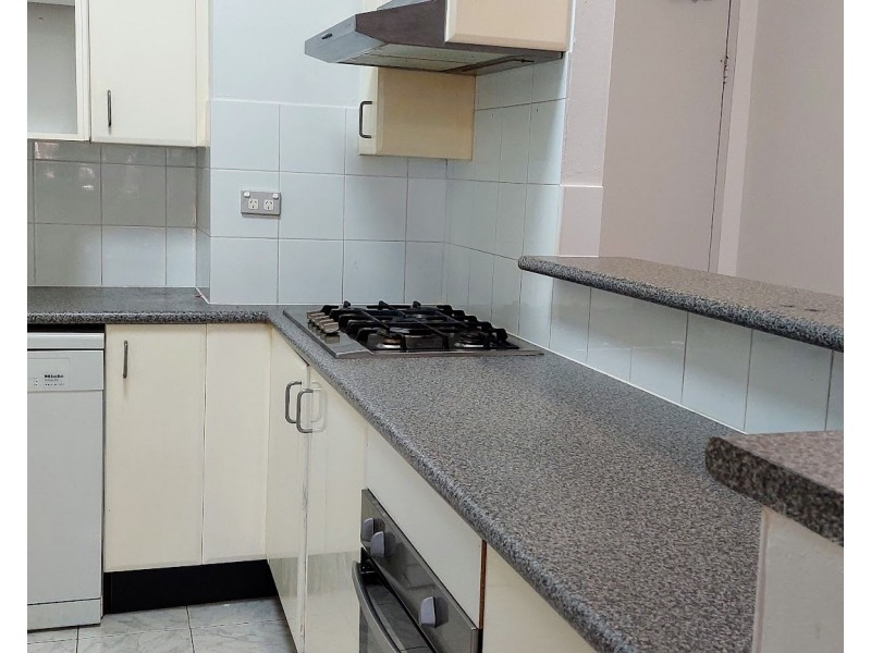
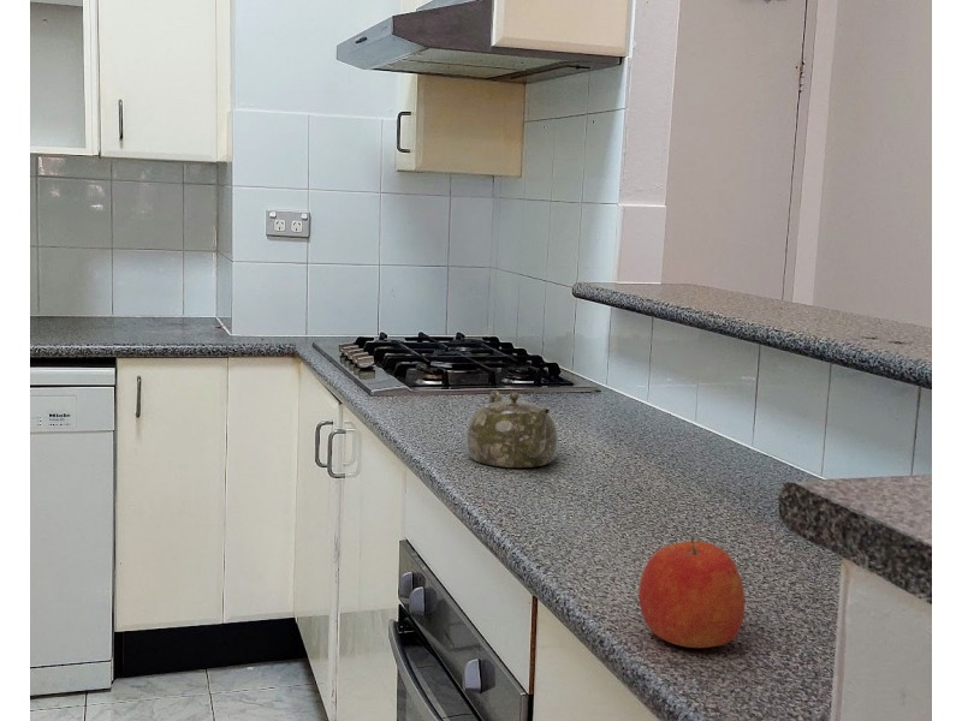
+ apple (690, 586)
+ teapot (515, 427)
